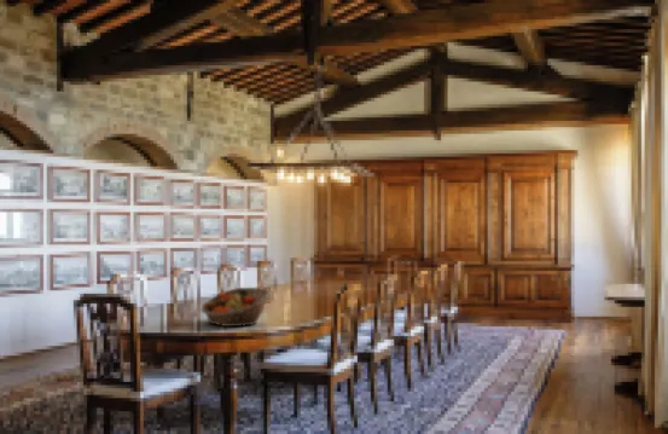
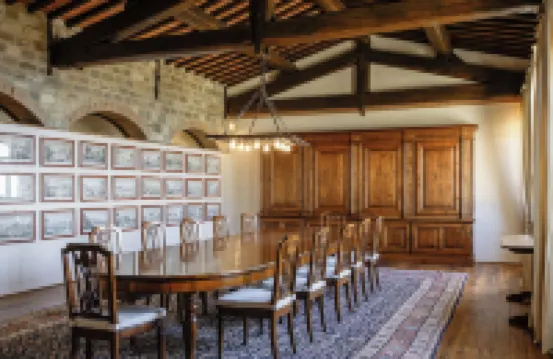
- fruit basket (236, 306)
